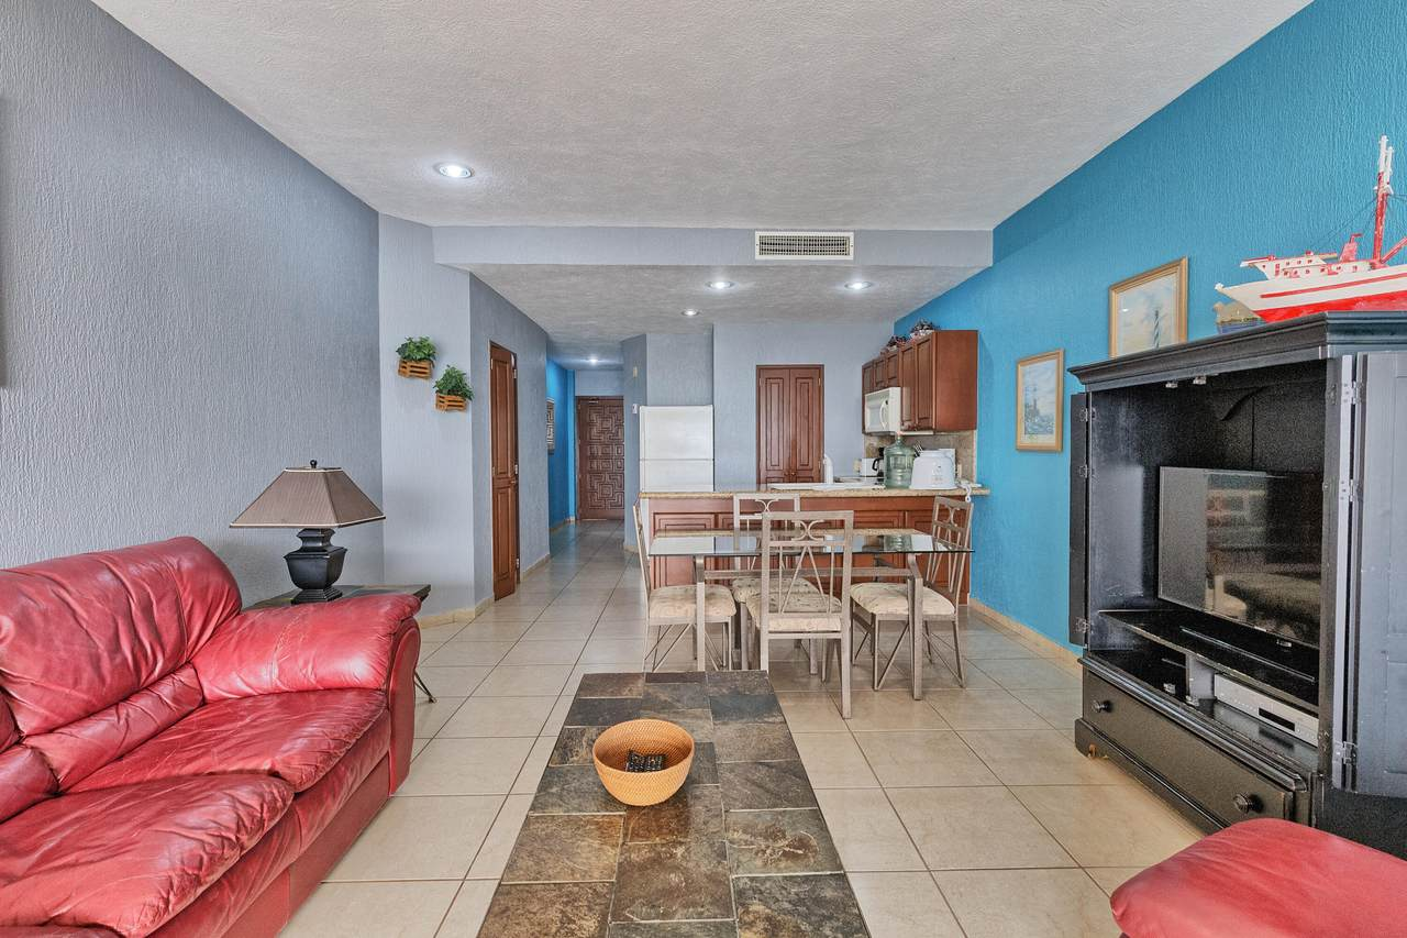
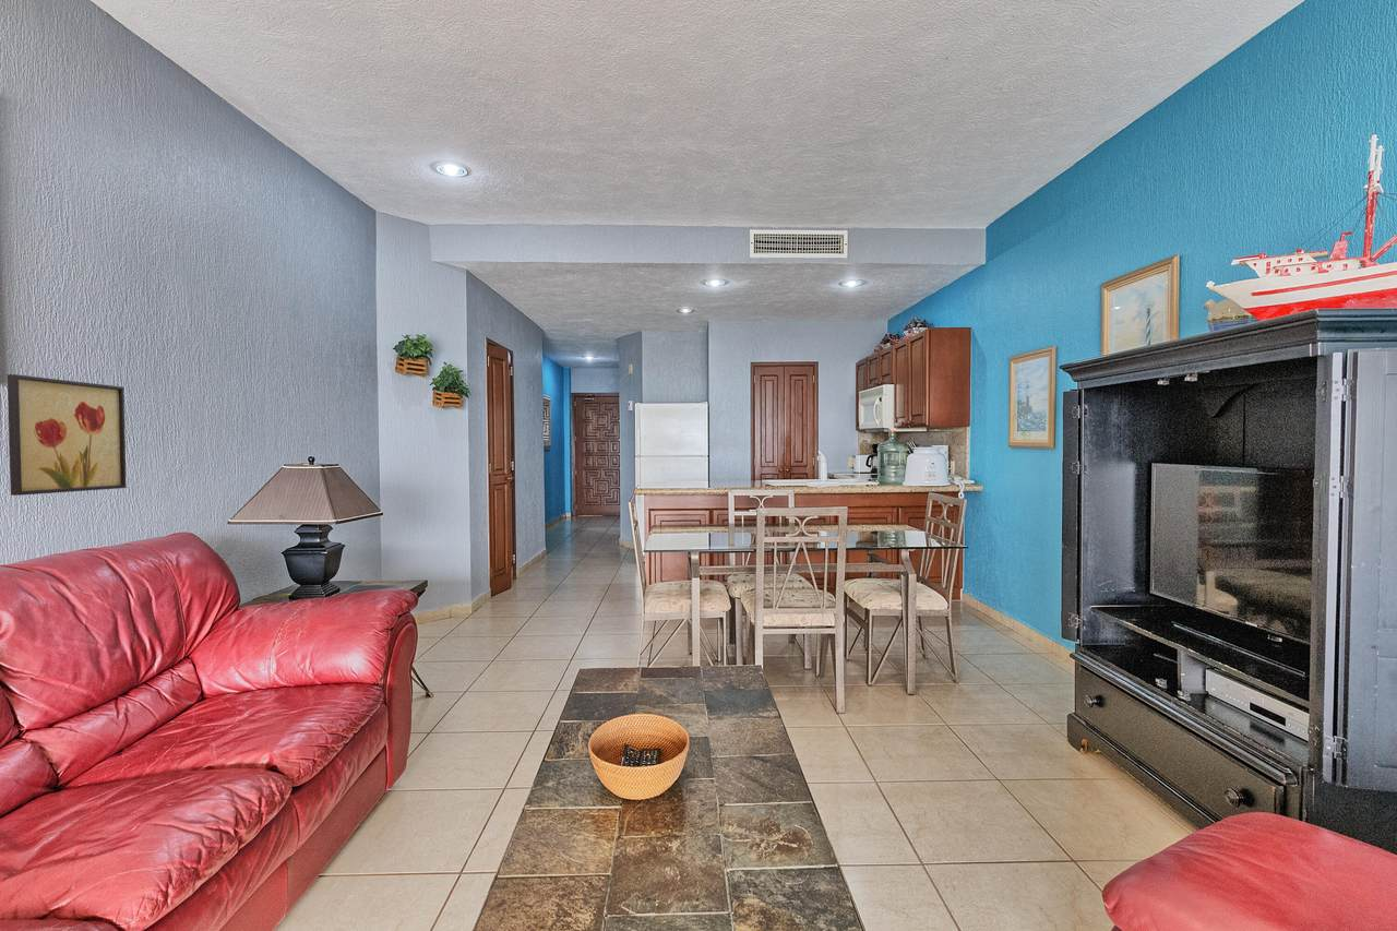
+ wall art (69, 435)
